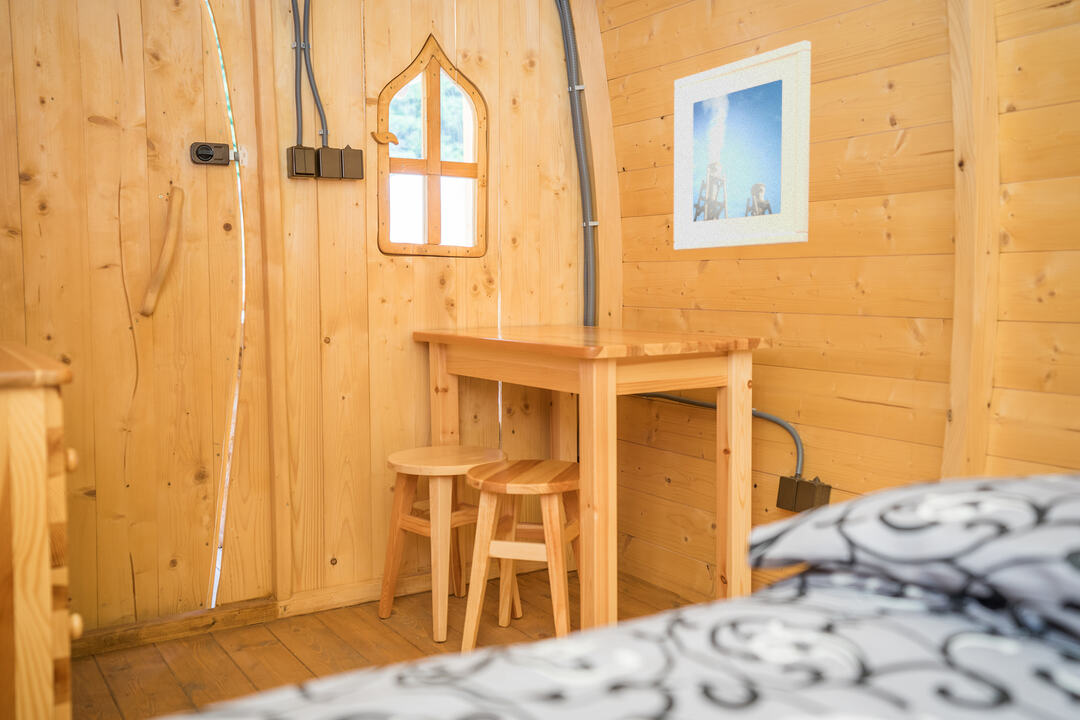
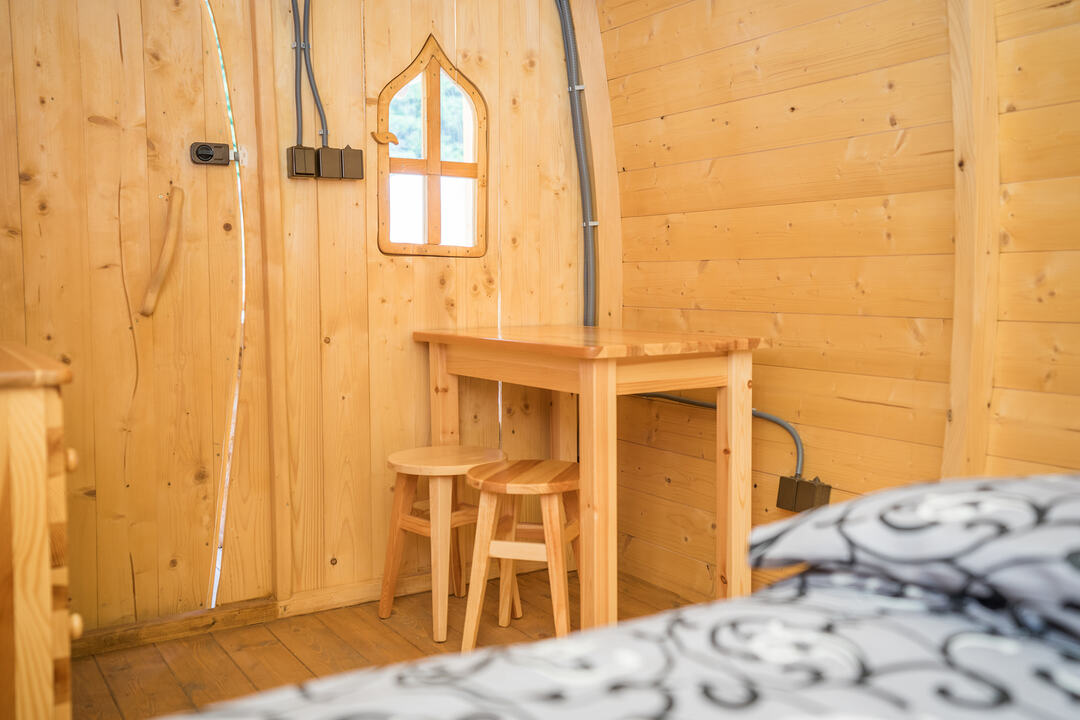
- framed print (736, 155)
